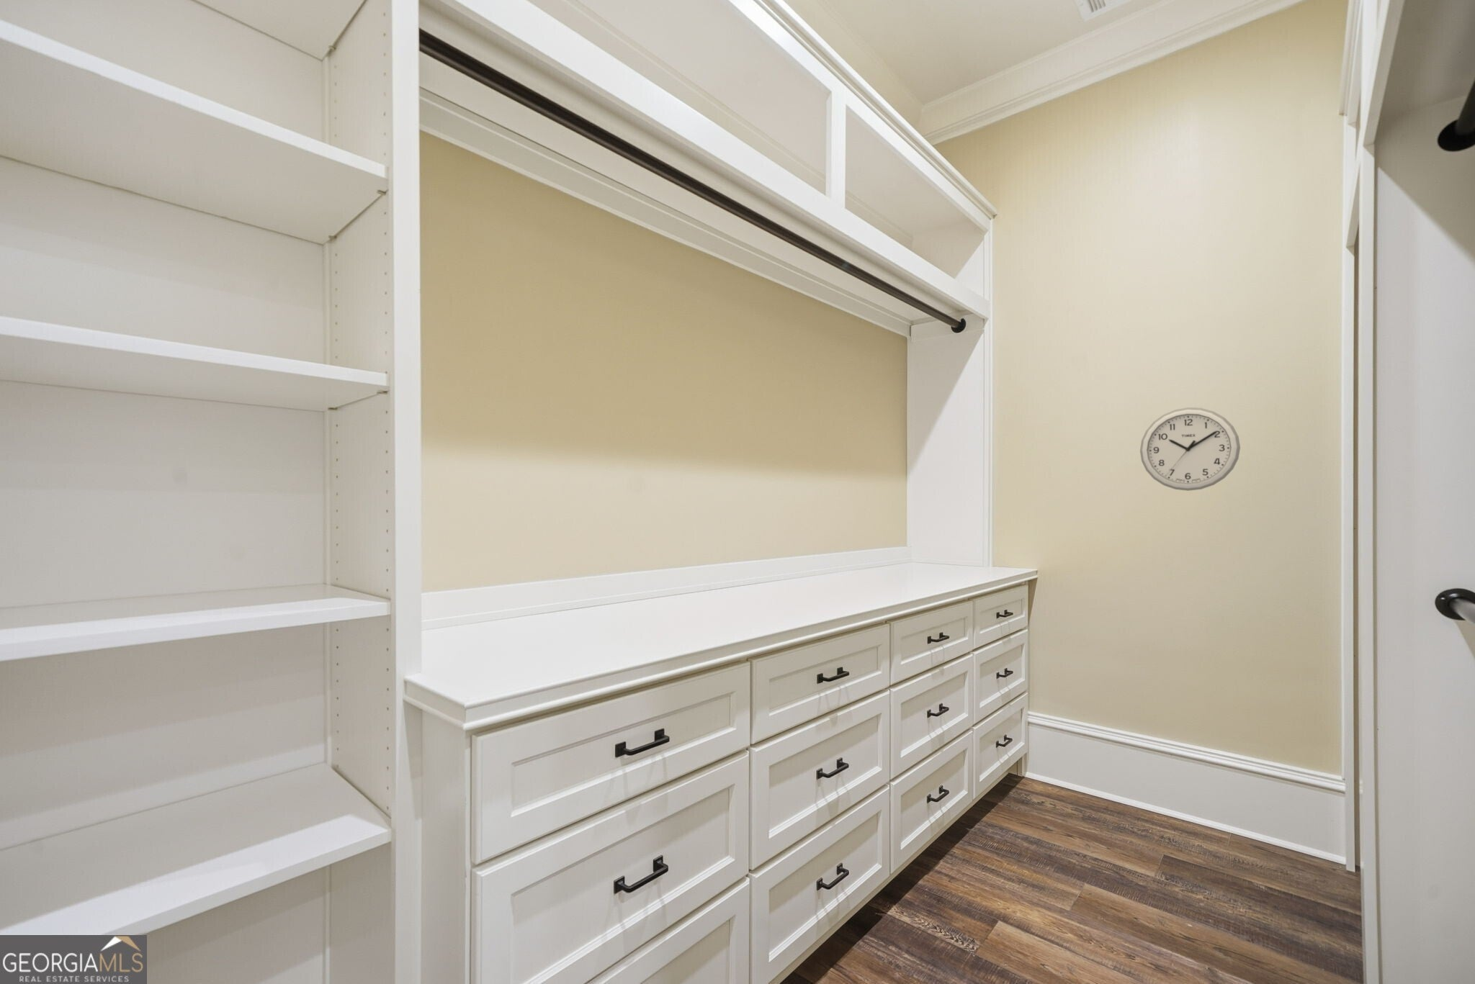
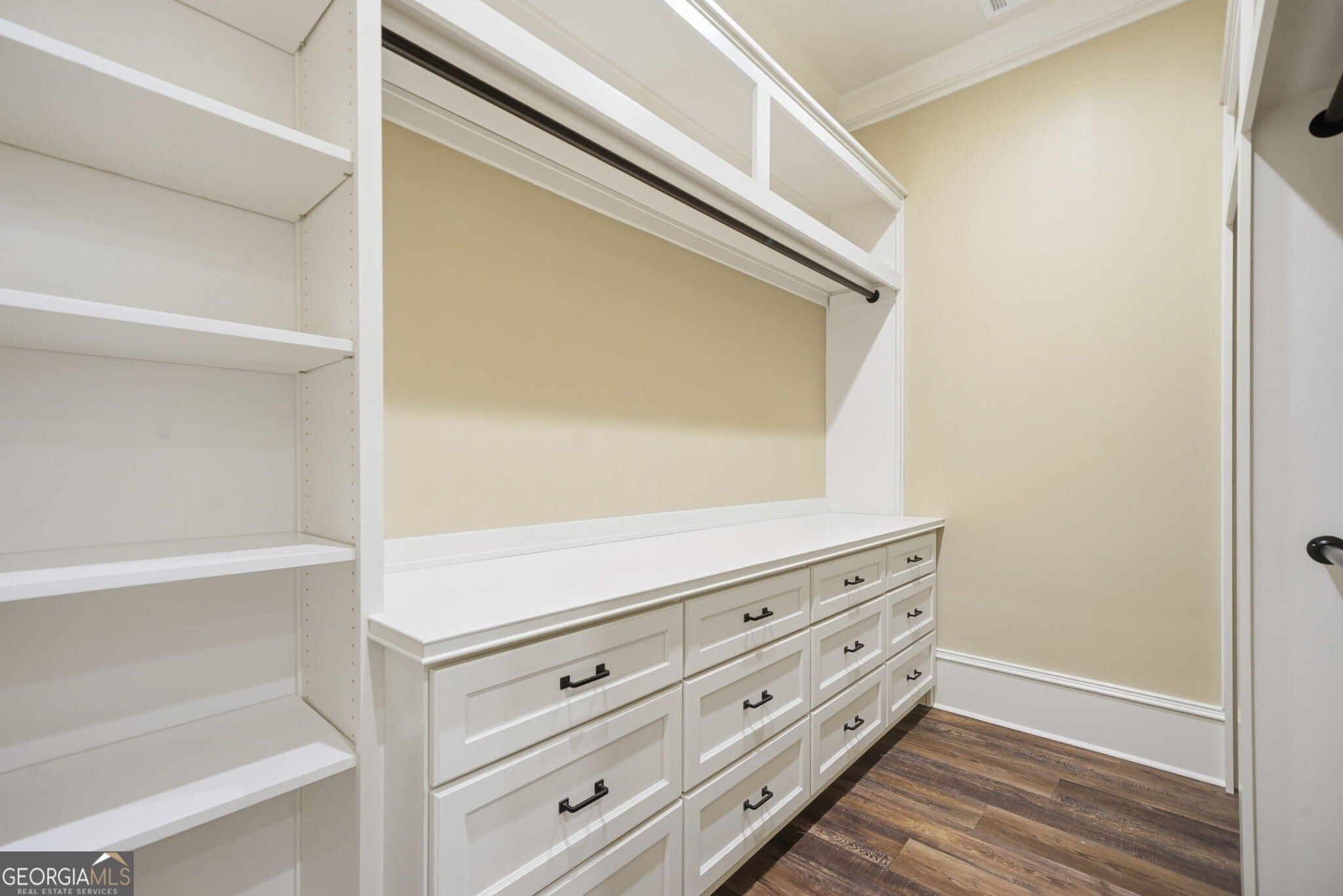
- wall clock (1187, 448)
